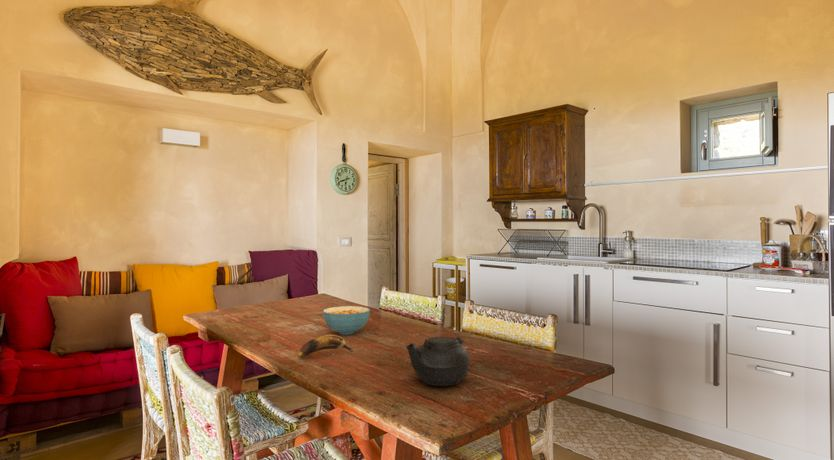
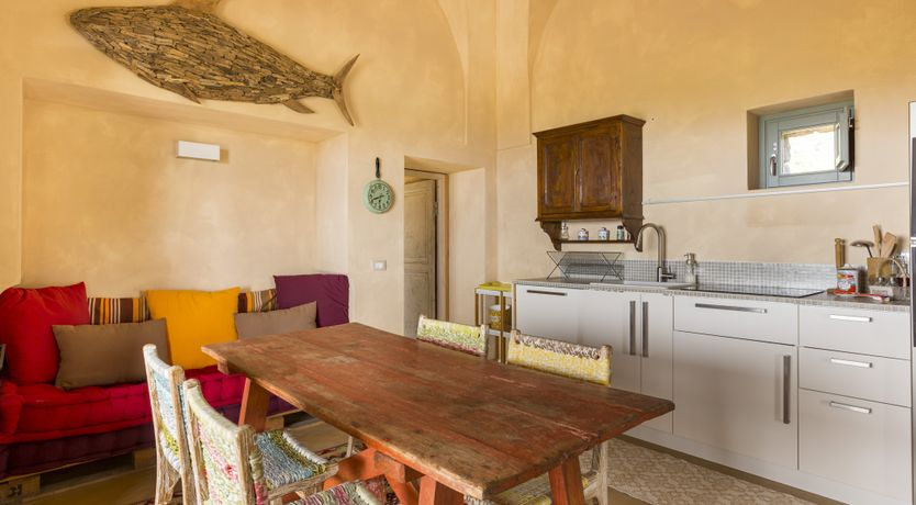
- teapot (436, 361)
- banana (325, 344)
- cereal bowl (346, 321)
